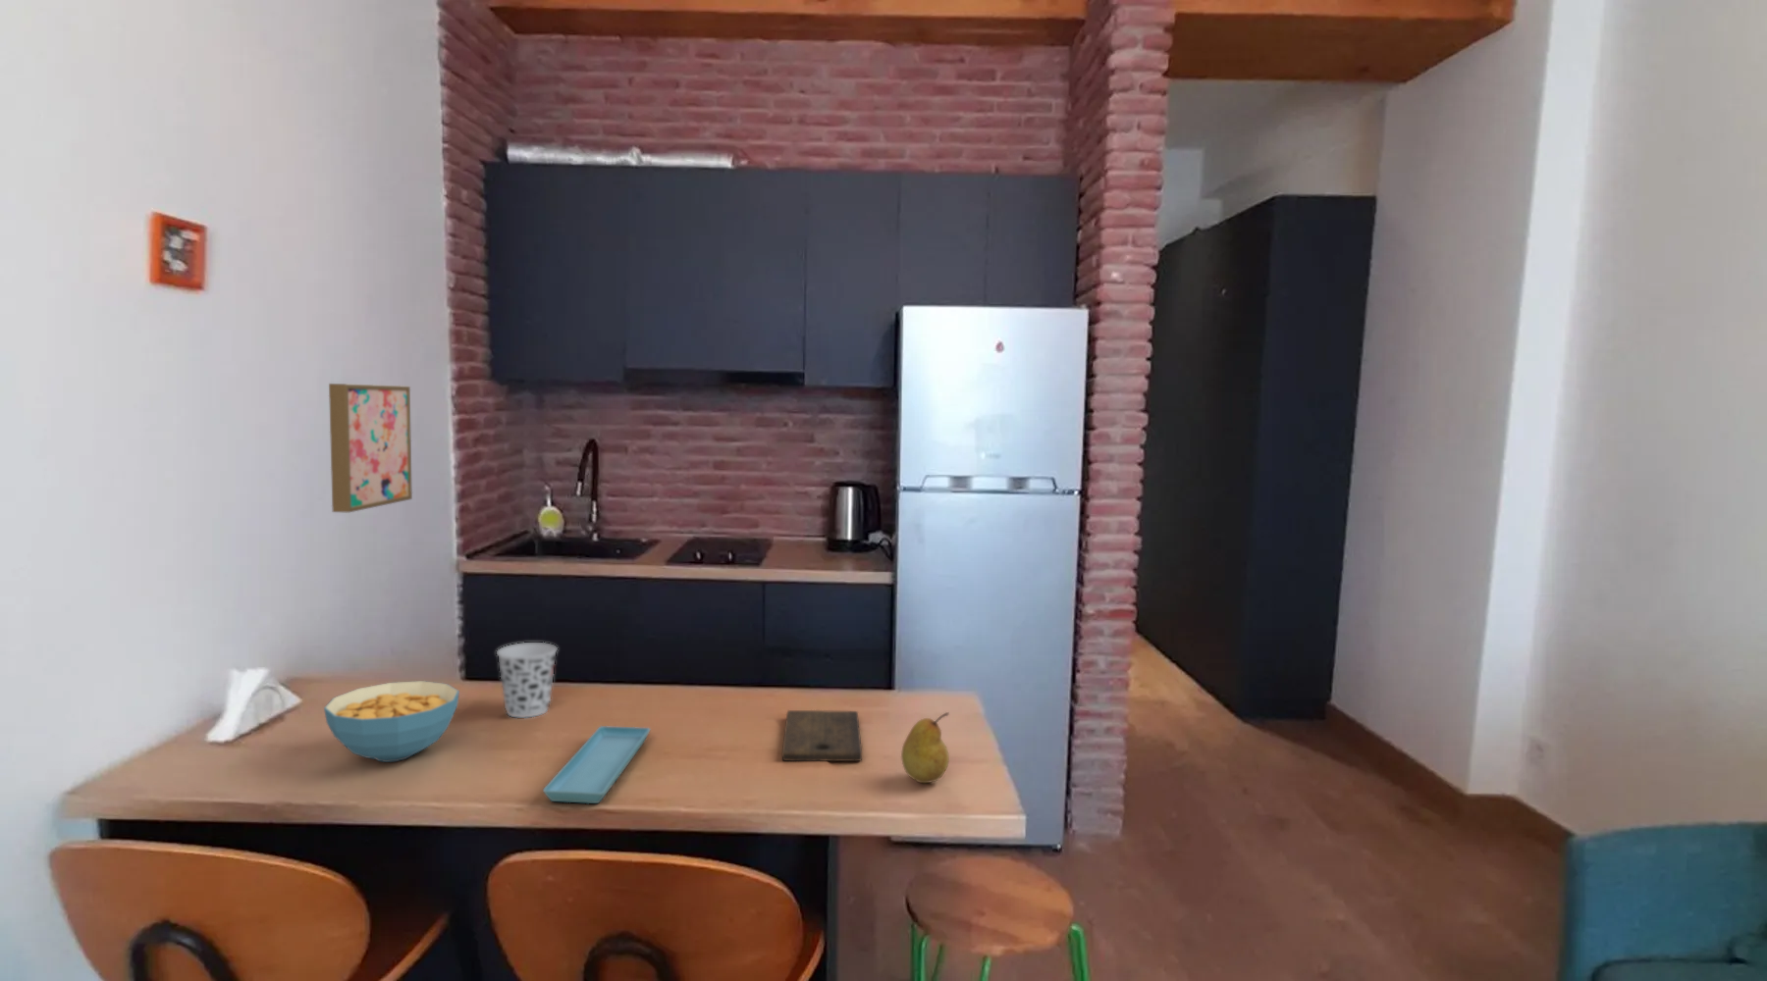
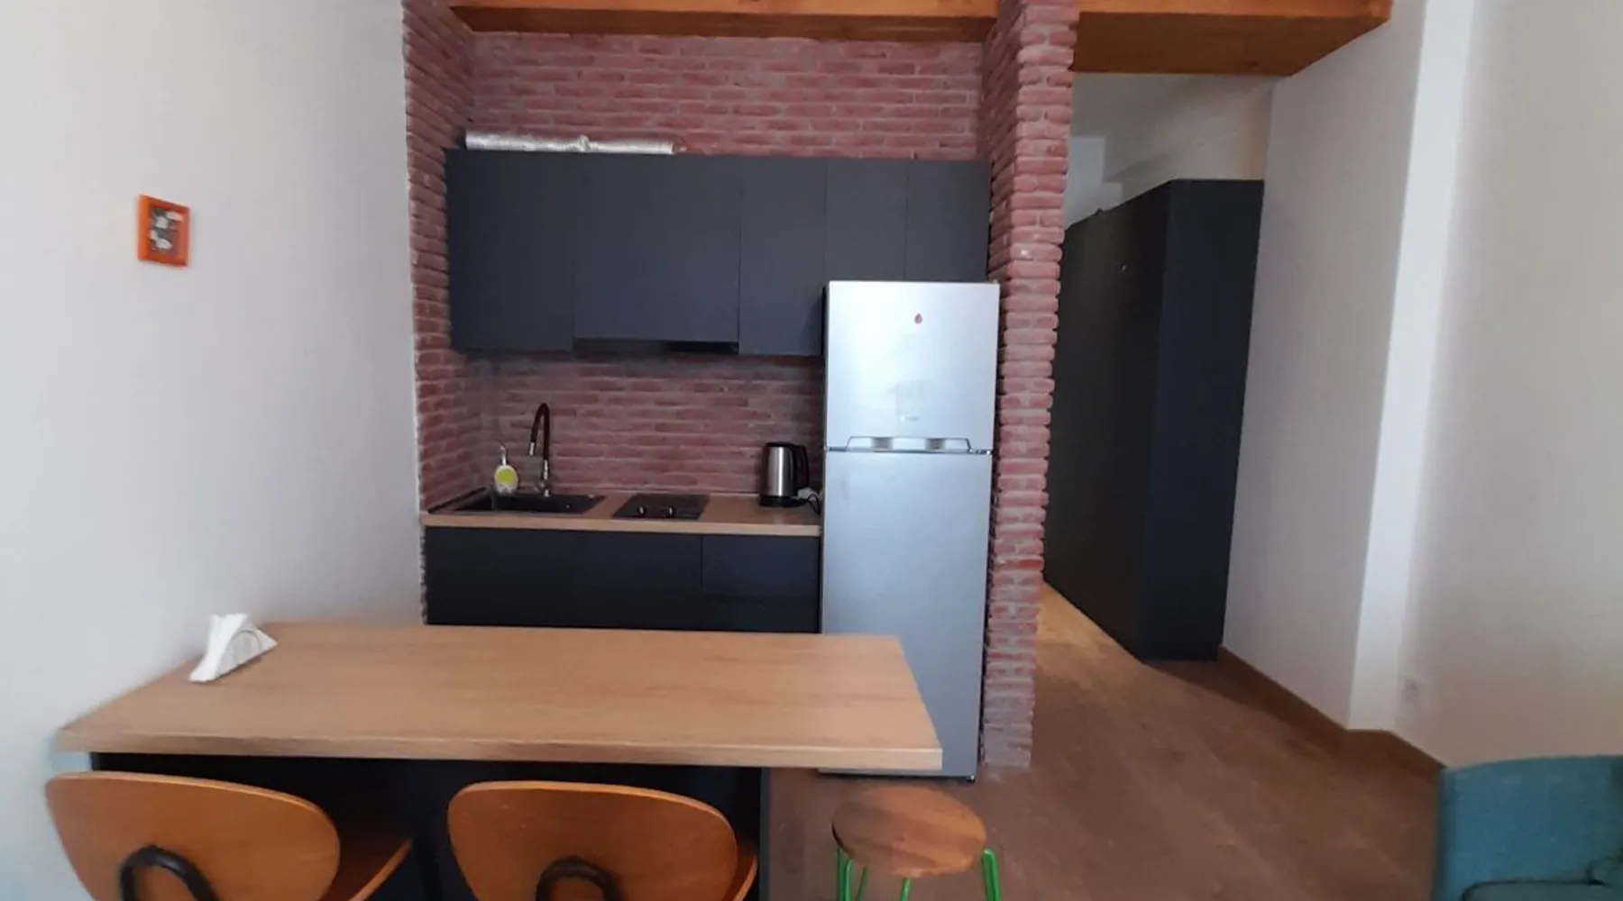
- saucer (601, 762)
- wall art (373, 446)
- cutting board (822, 733)
- fruit (925, 745)
- cup (527, 680)
- cereal bowl (394, 727)
